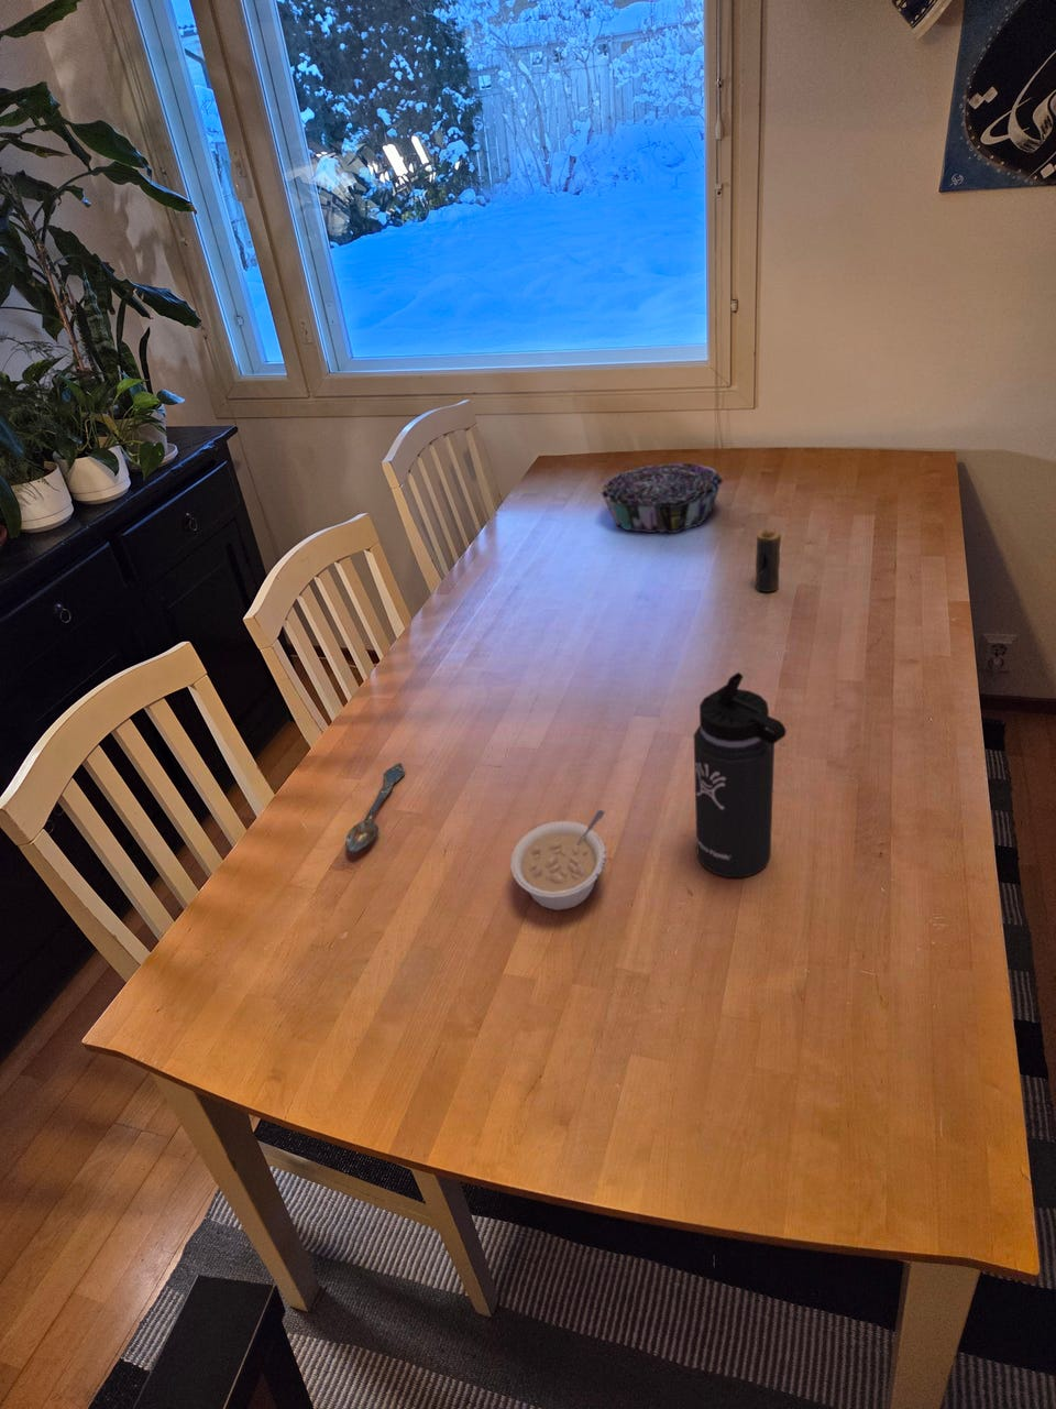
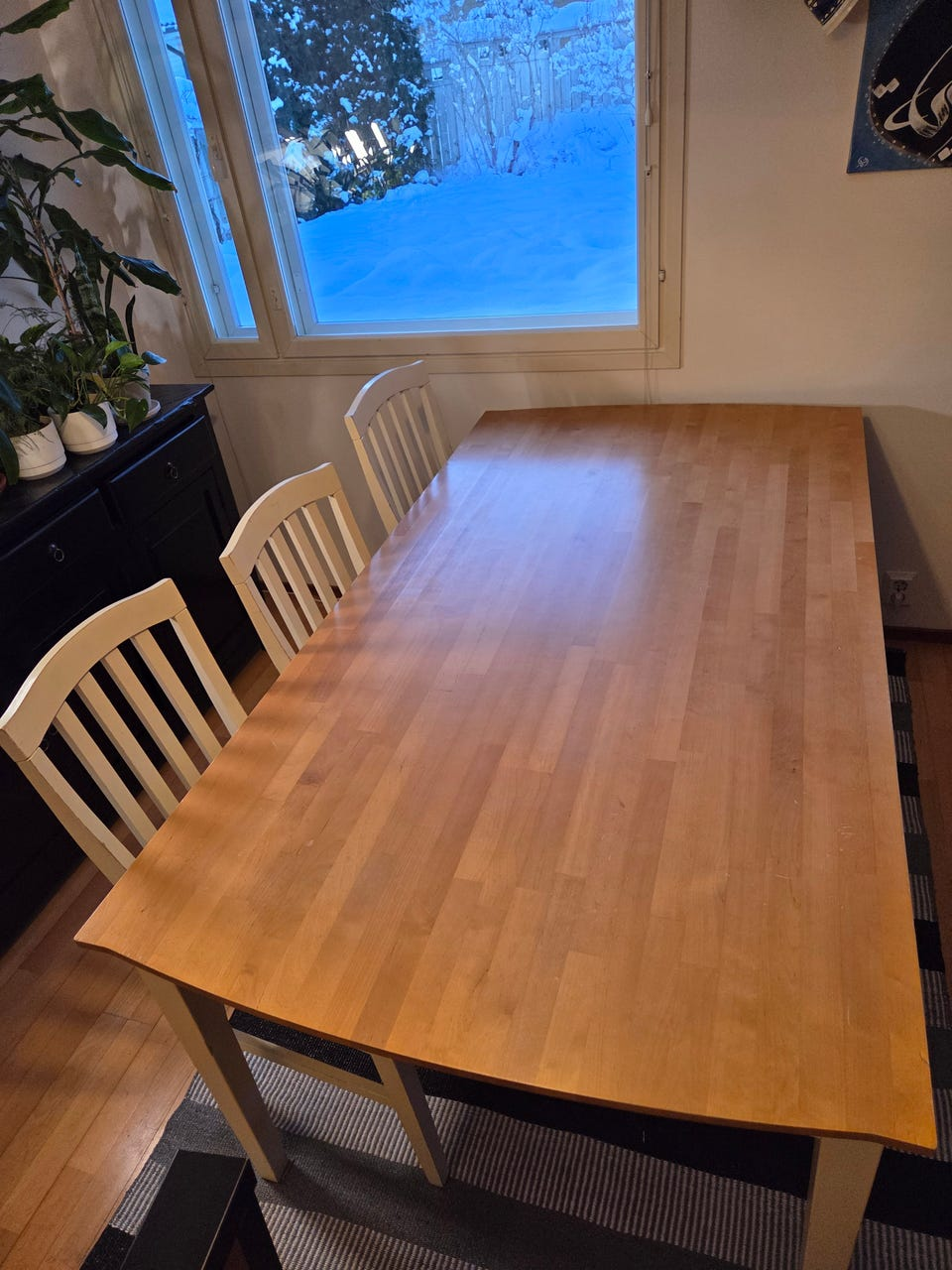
- thermos bottle (740, 773)
- legume (560, 864)
- candle (768, 560)
- decorative bowl (661, 500)
- spoon (377, 804)
